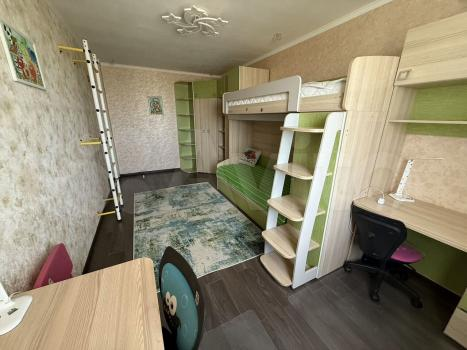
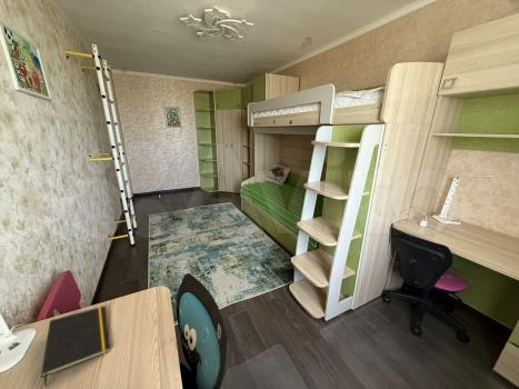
+ notepad (79, 335)
